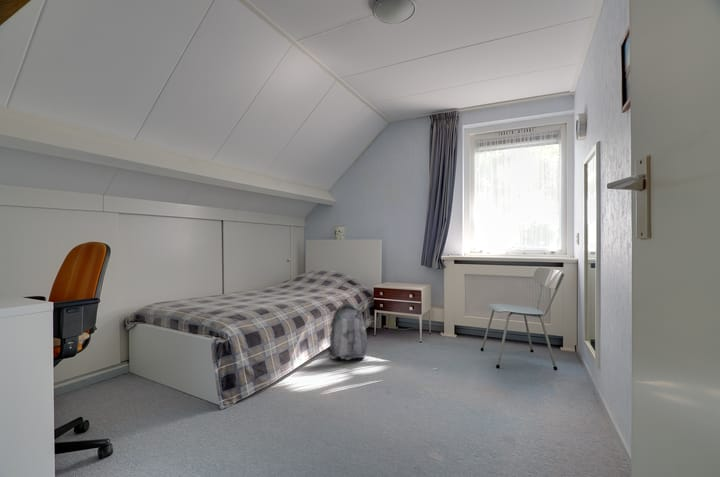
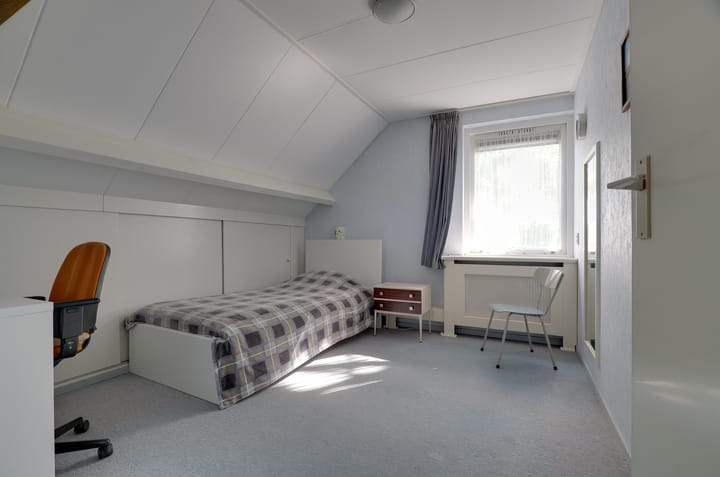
- backpack (348, 329)
